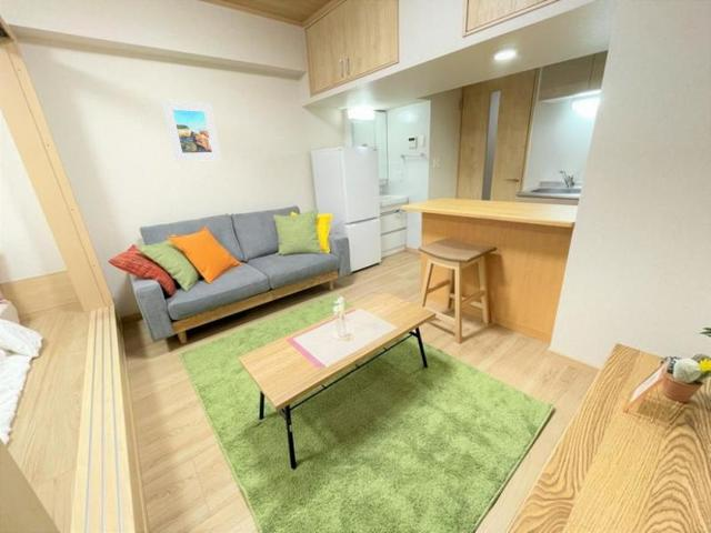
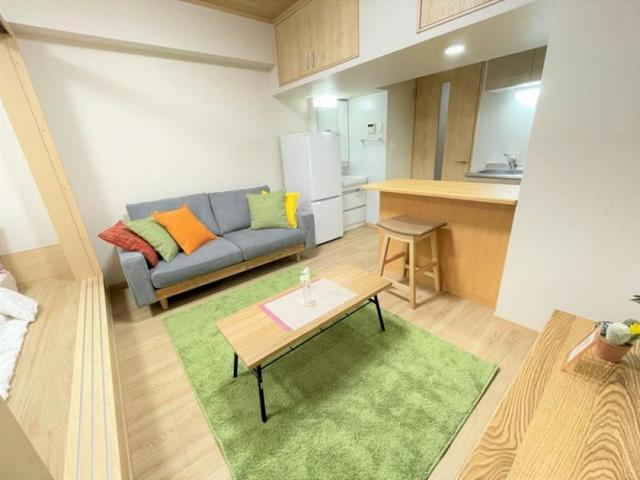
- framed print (192, 131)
